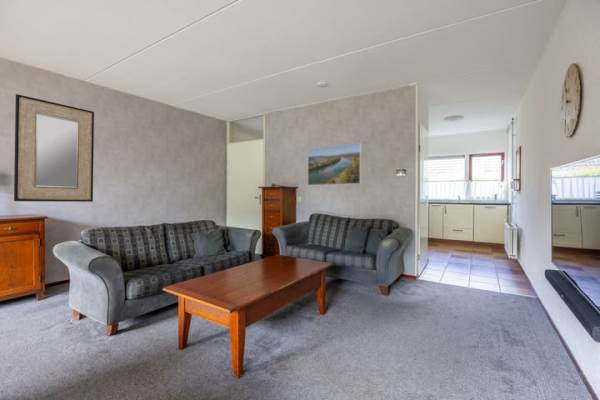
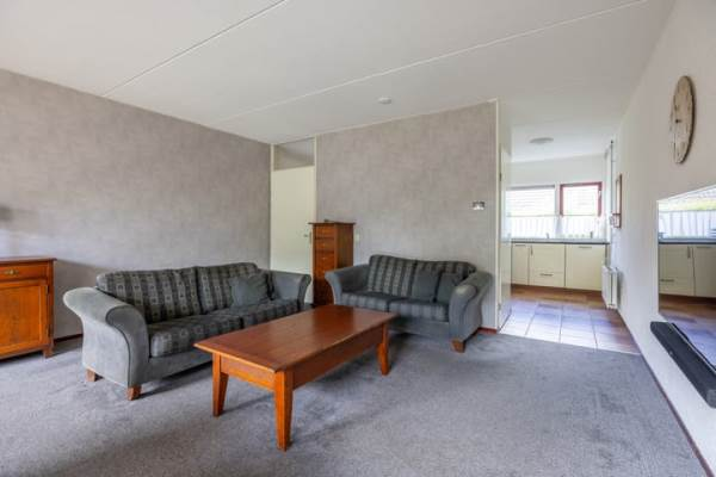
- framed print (333, 165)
- home mirror (57, 152)
